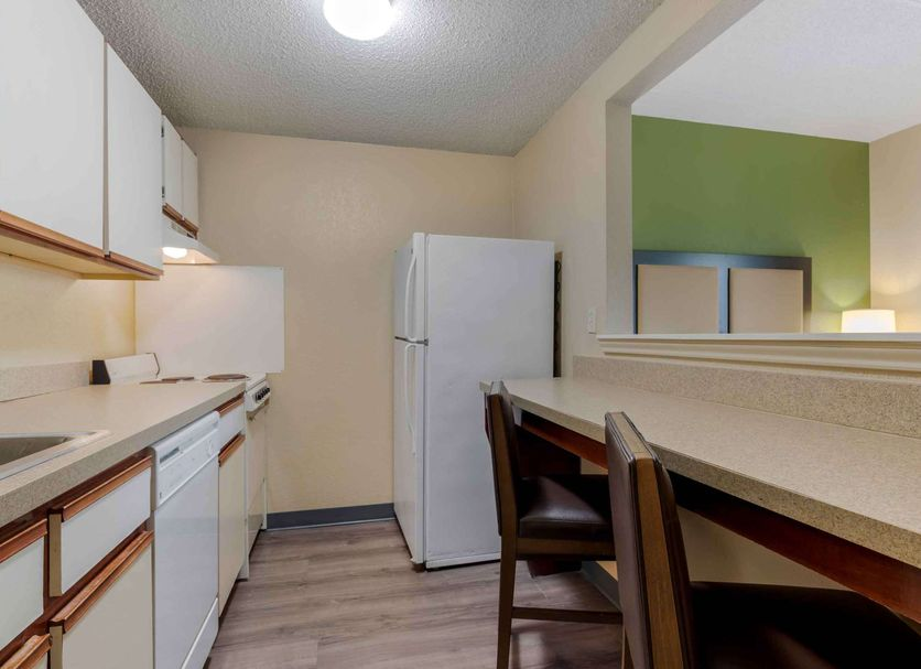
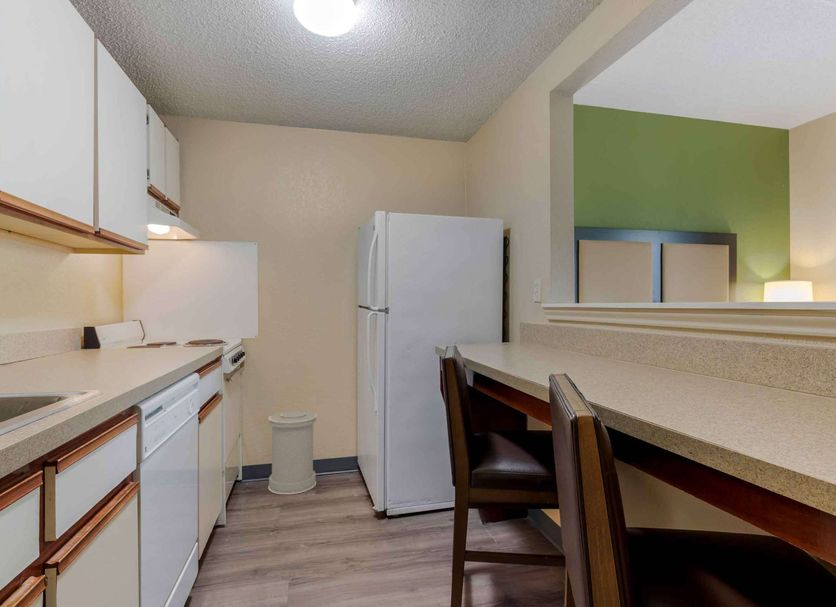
+ trash can (292, 449)
